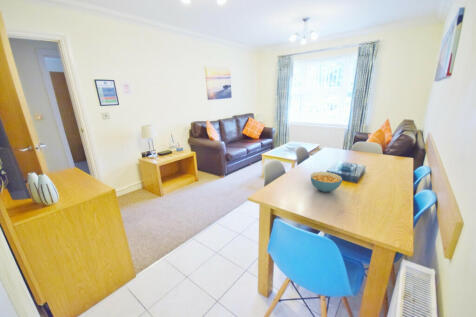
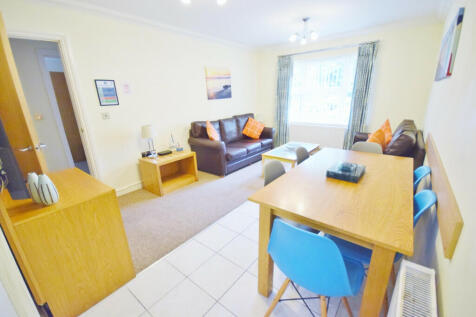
- cereal bowl (325, 183)
